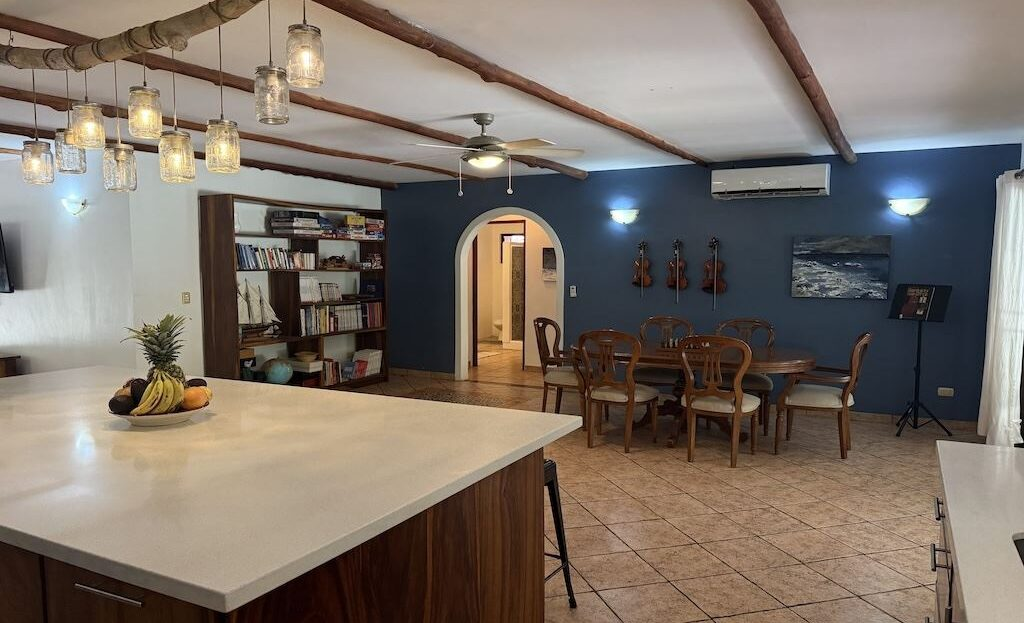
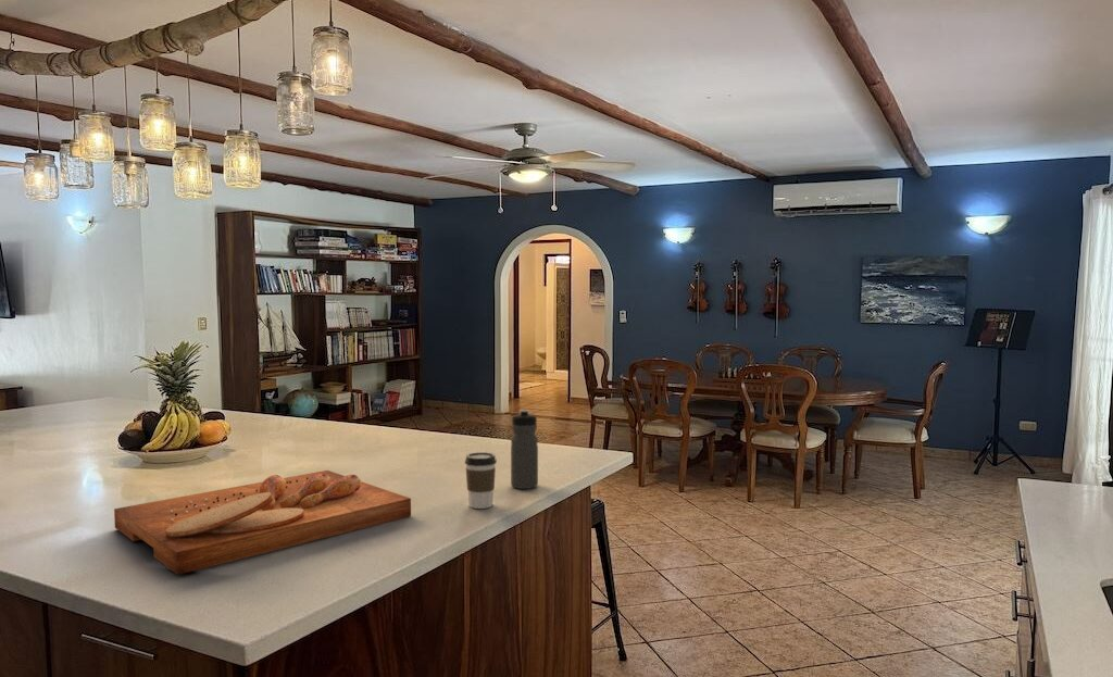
+ coffee cup (480, 480)
+ cutting board (266, 500)
+ water bottle (524, 448)
